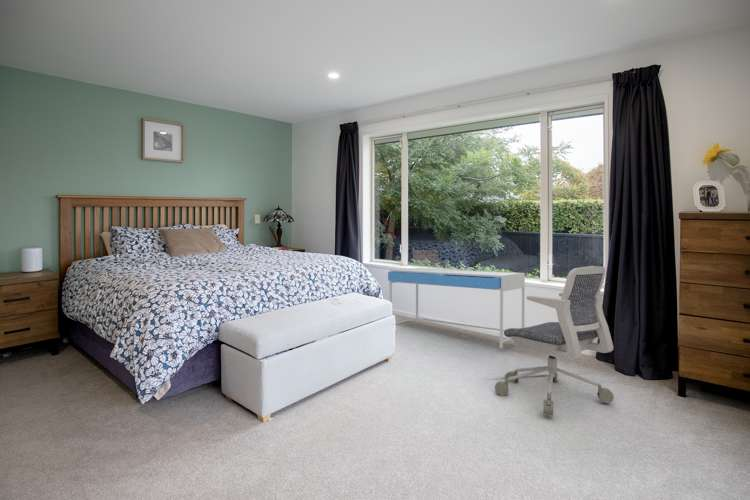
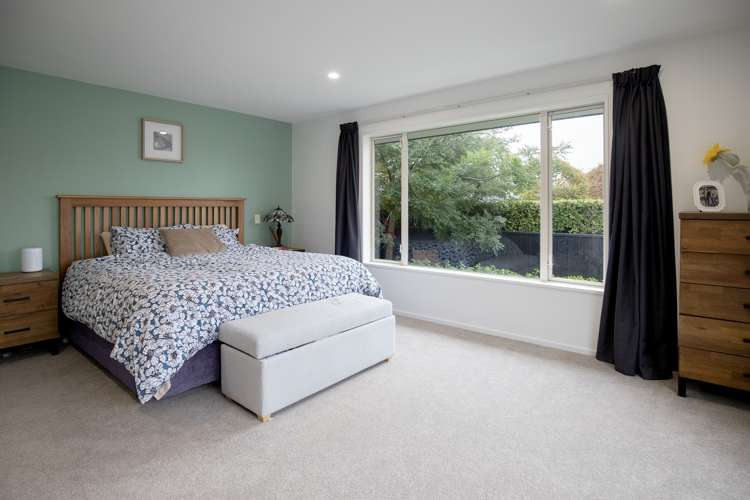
- office chair (551, 330)
- desk (452, 286)
